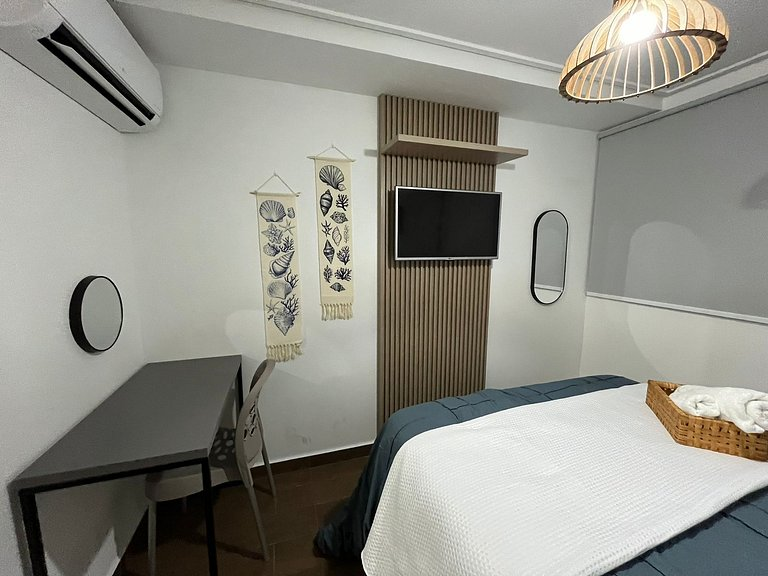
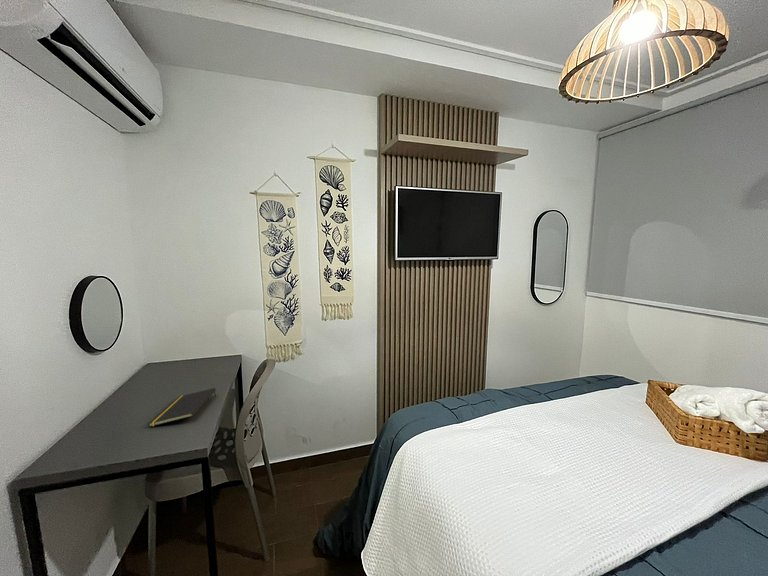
+ notepad (185, 405)
